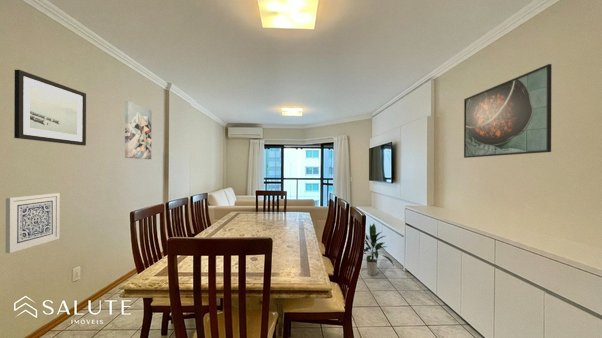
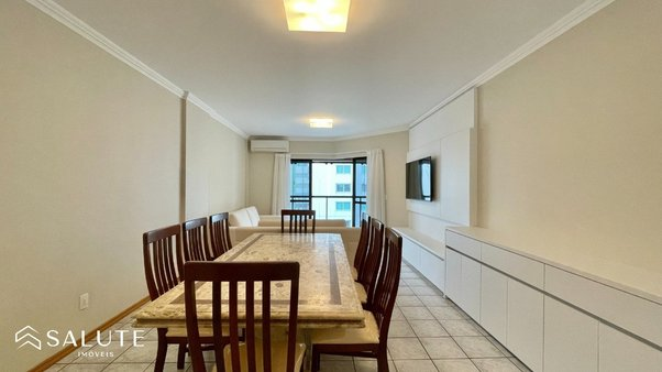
- wall art (139, 132)
- indoor plant (374, 249)
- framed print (498, 120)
- wall art (35, 220)
- wall art (55, 112)
